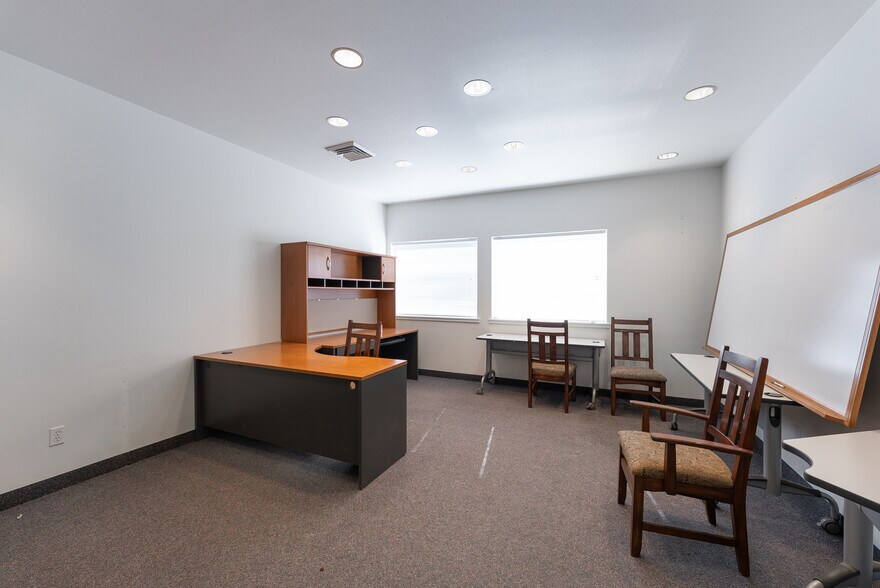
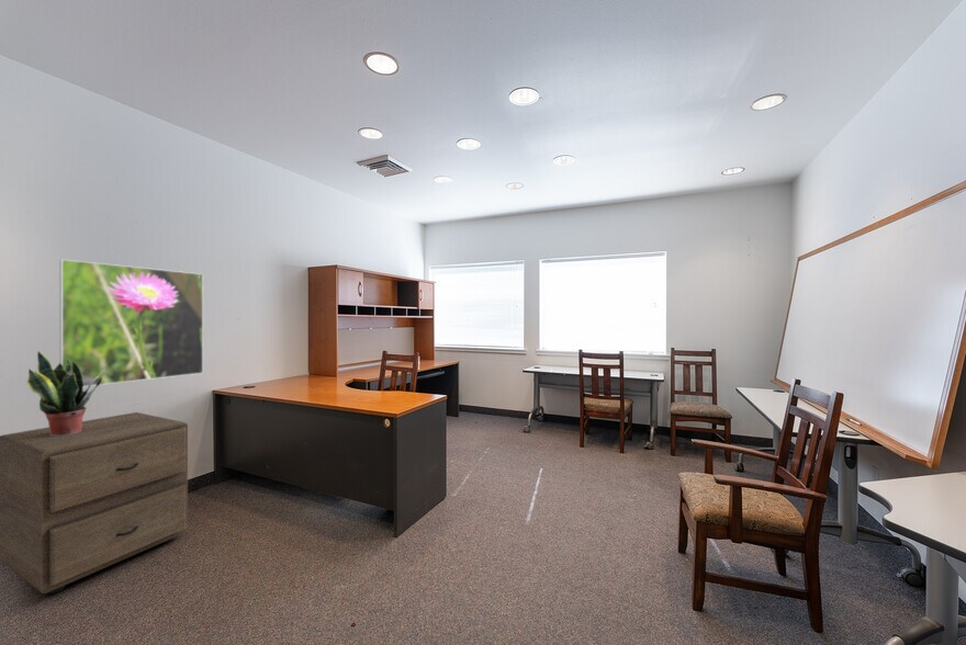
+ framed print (141, 324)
+ filing cabinet (101, 490)
+ potted plant (65, 392)
